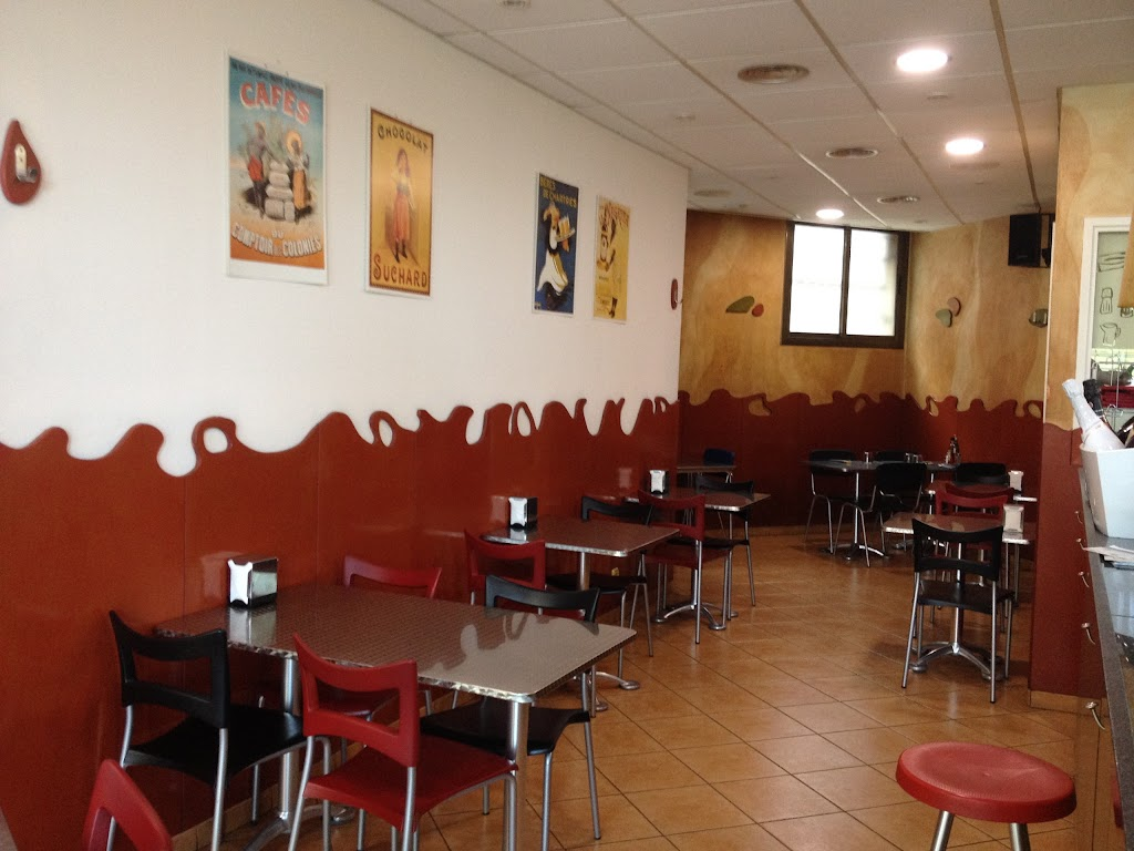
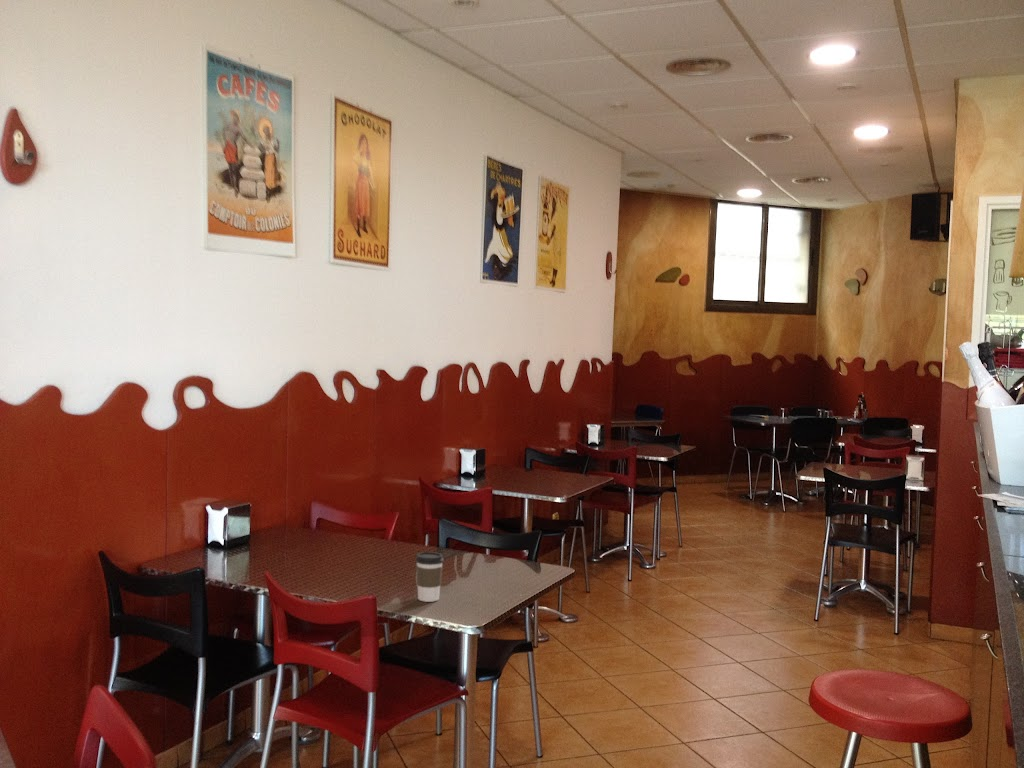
+ coffee cup (429, 576)
